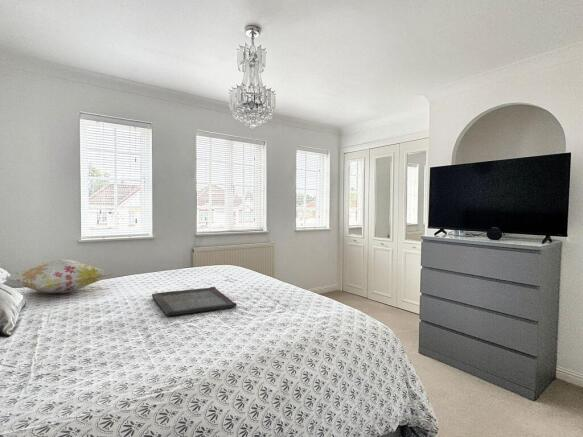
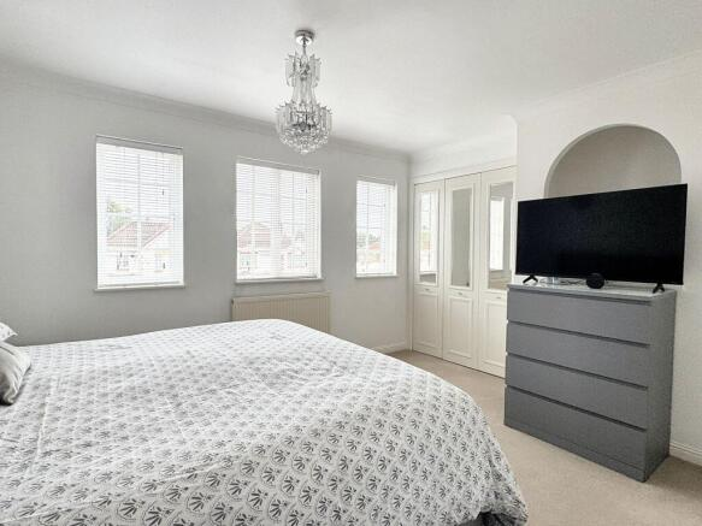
- serving tray (192, 299)
- decorative pillow (60, 276)
